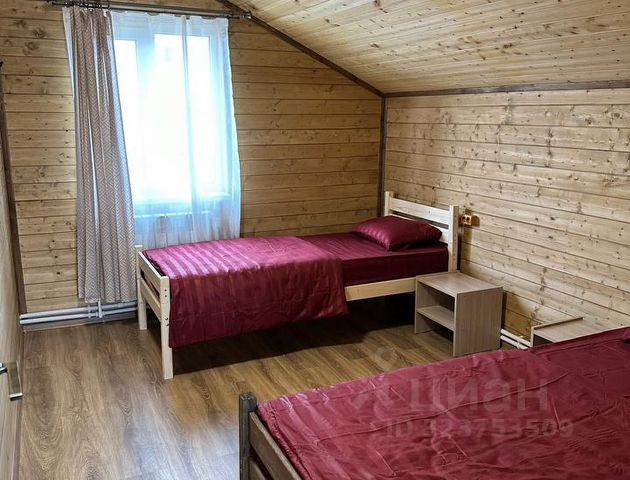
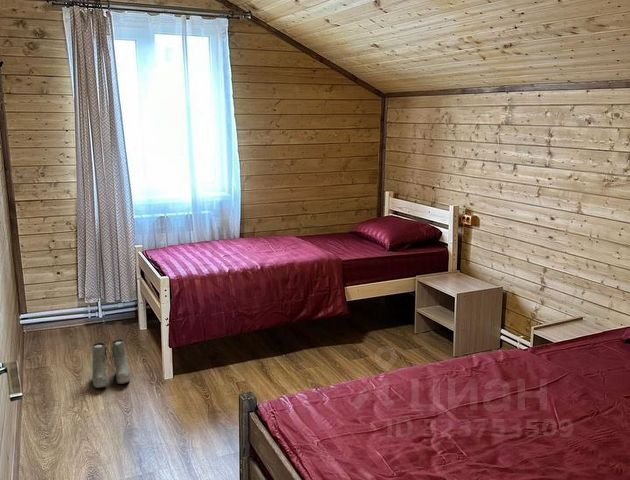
+ boots (107, 360)
